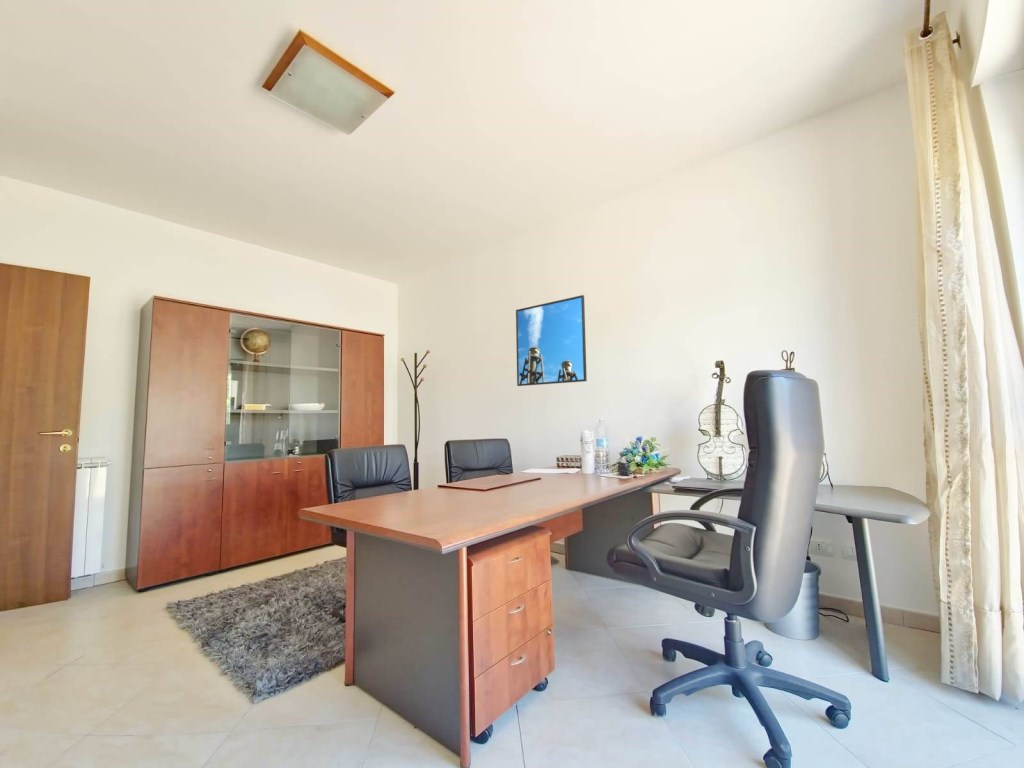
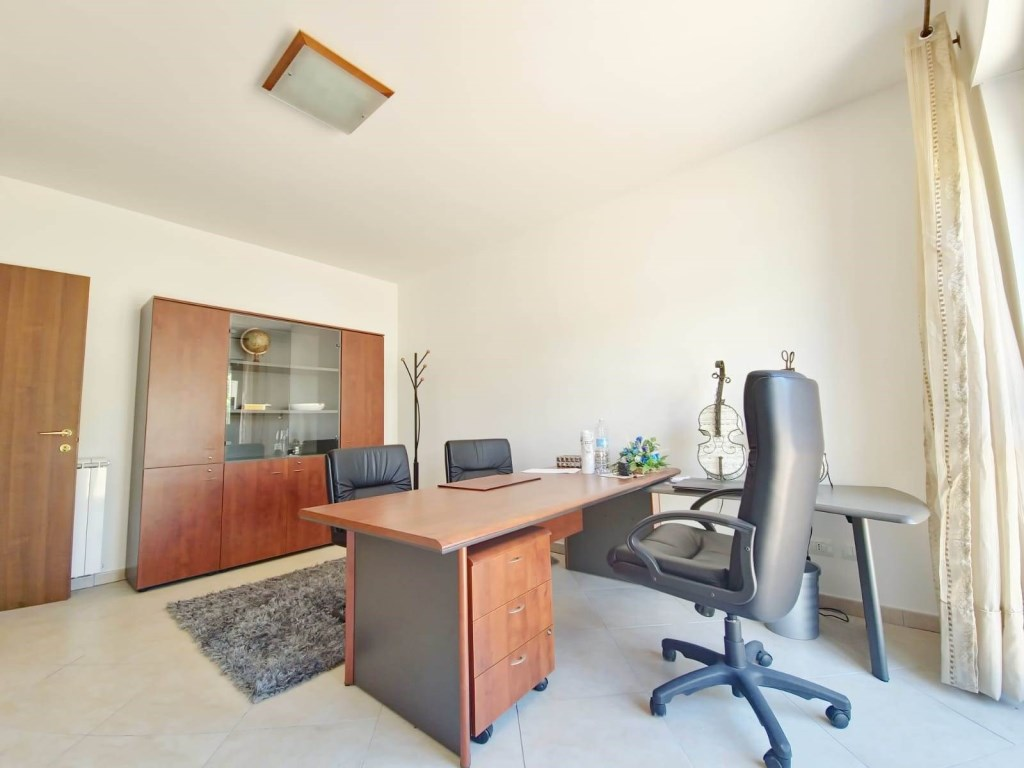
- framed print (548, 343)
